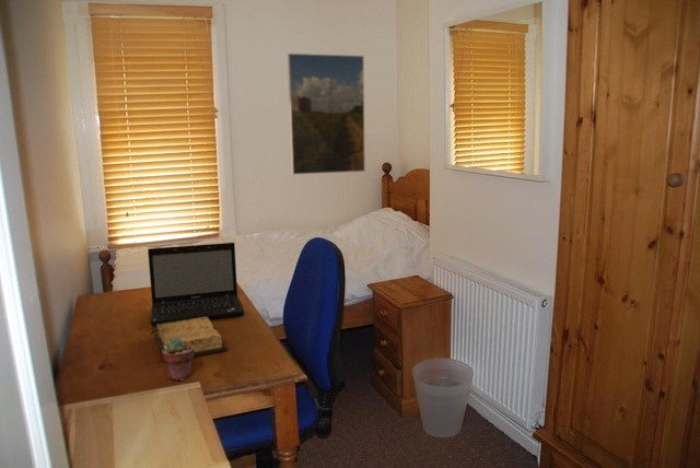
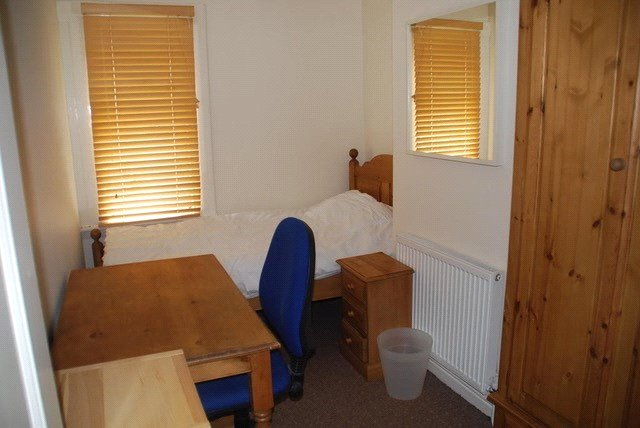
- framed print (327, 115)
- potted succulent (178, 356)
- laptop (195, 282)
- diary (187, 337)
